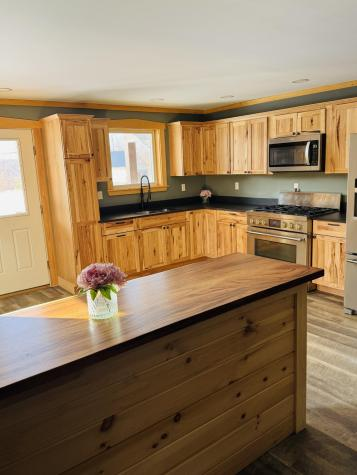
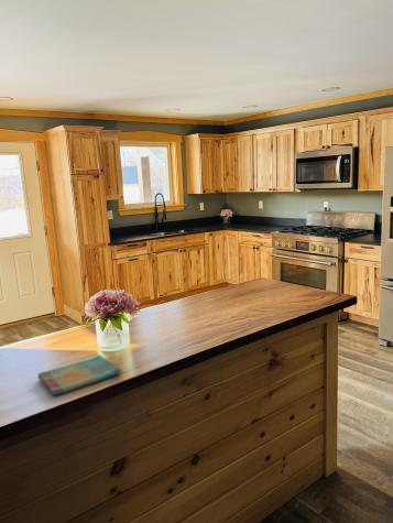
+ dish towel (79, 373)
